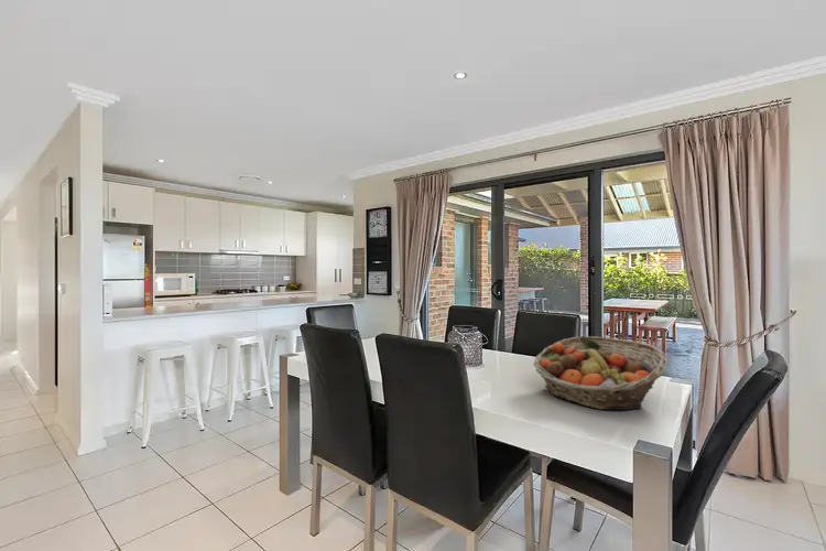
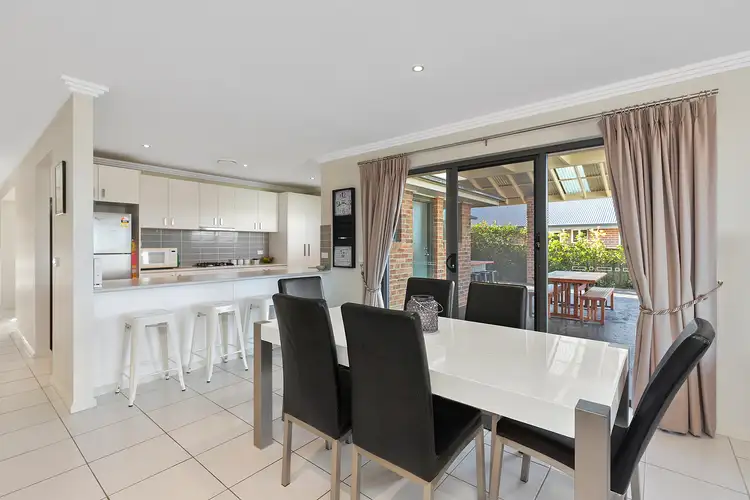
- fruit basket (595, 369)
